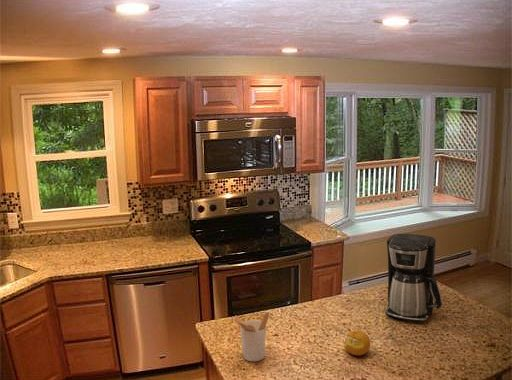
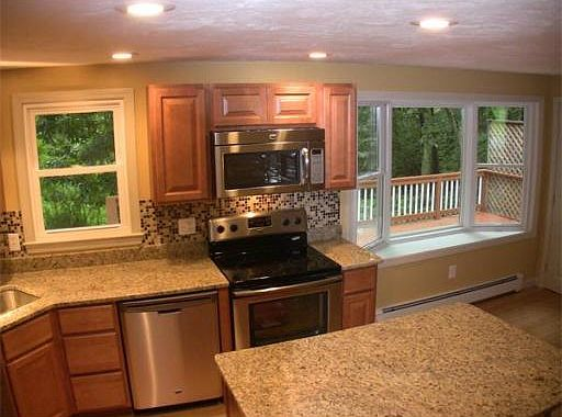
- utensil holder (251, 336)
- coffee maker (417, 273)
- fruit (356, 342)
